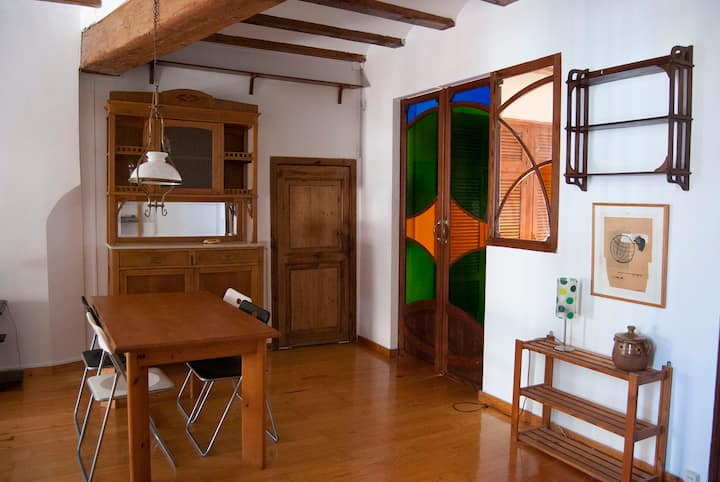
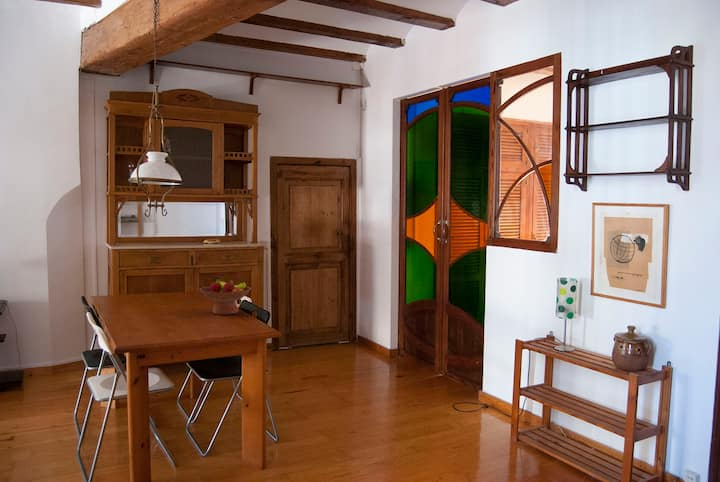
+ fruit bowl (225, 296)
